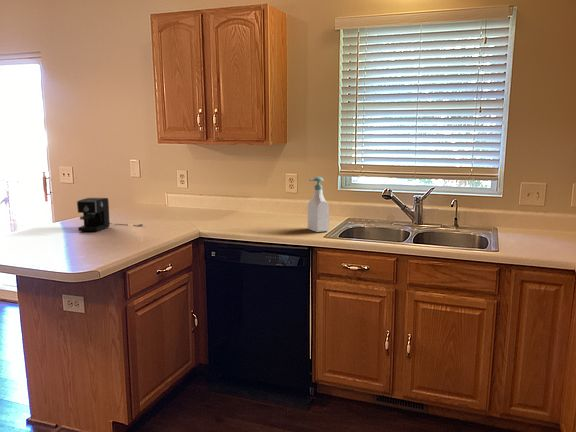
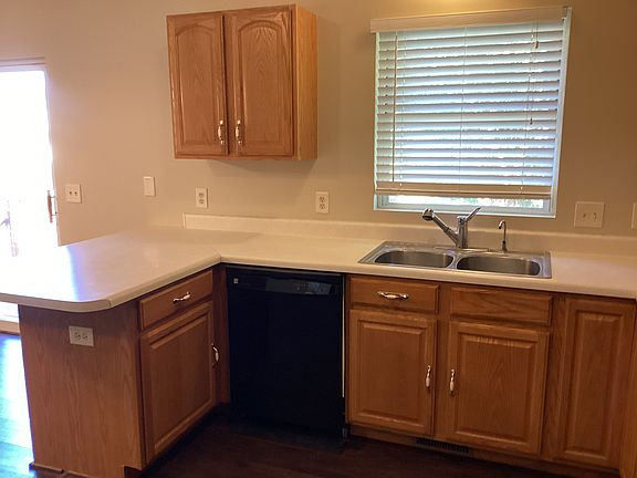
- coffee maker (108, 213)
- soap bottle (316, 203)
